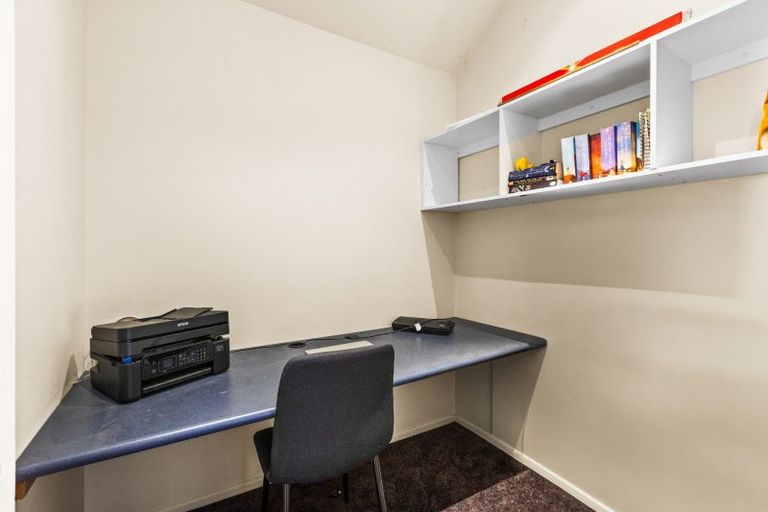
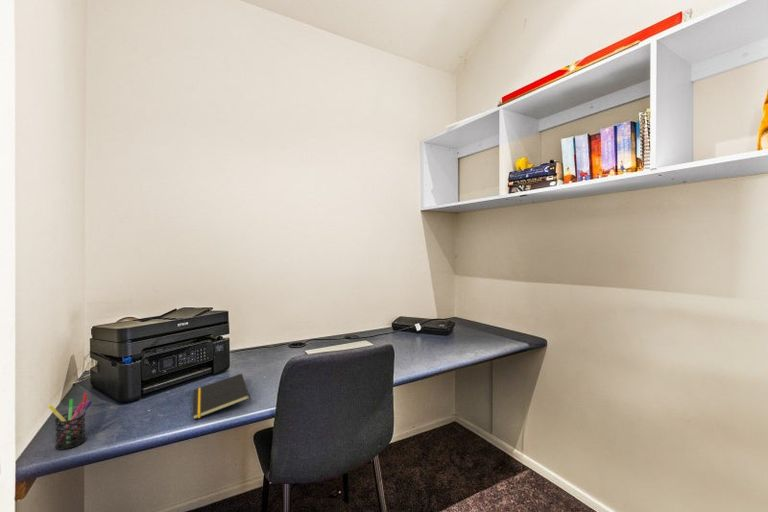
+ pen holder (72, 418)
+ notepad (220, 393)
